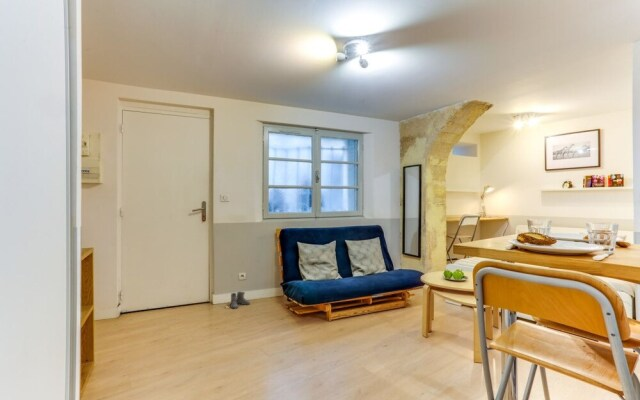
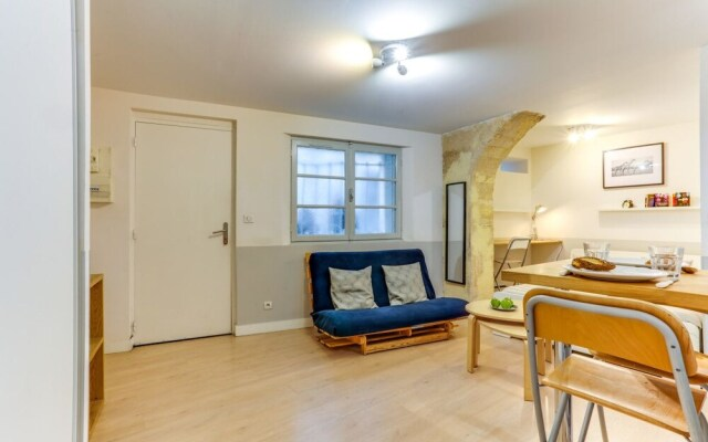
- boots (238, 299)
